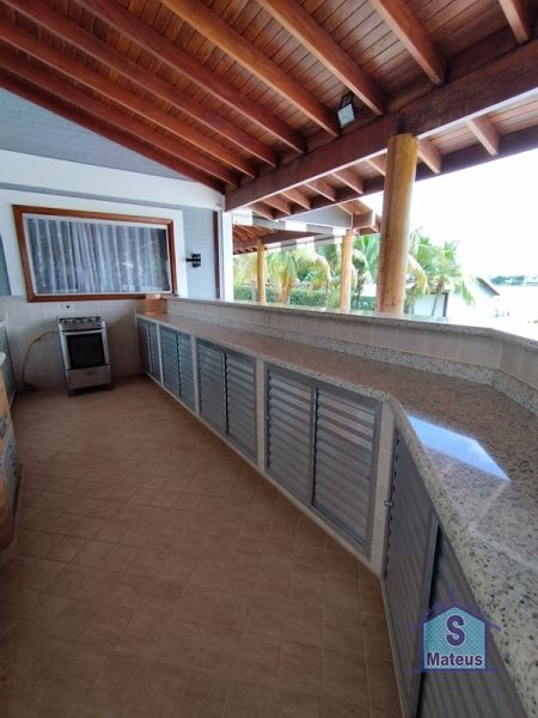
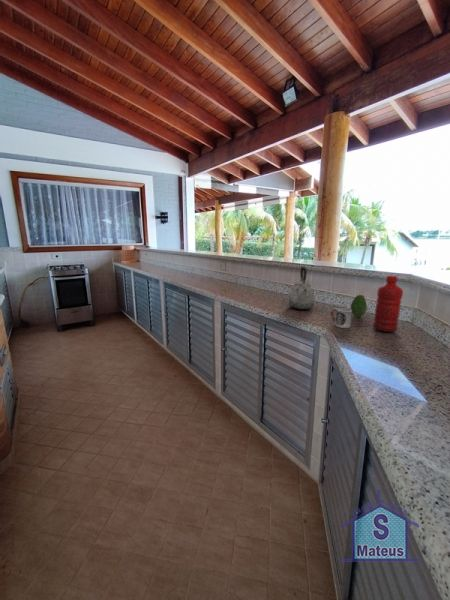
+ cup (340, 317)
+ fruit (358, 305)
+ kettle (302, 288)
+ water bottle (388, 303)
